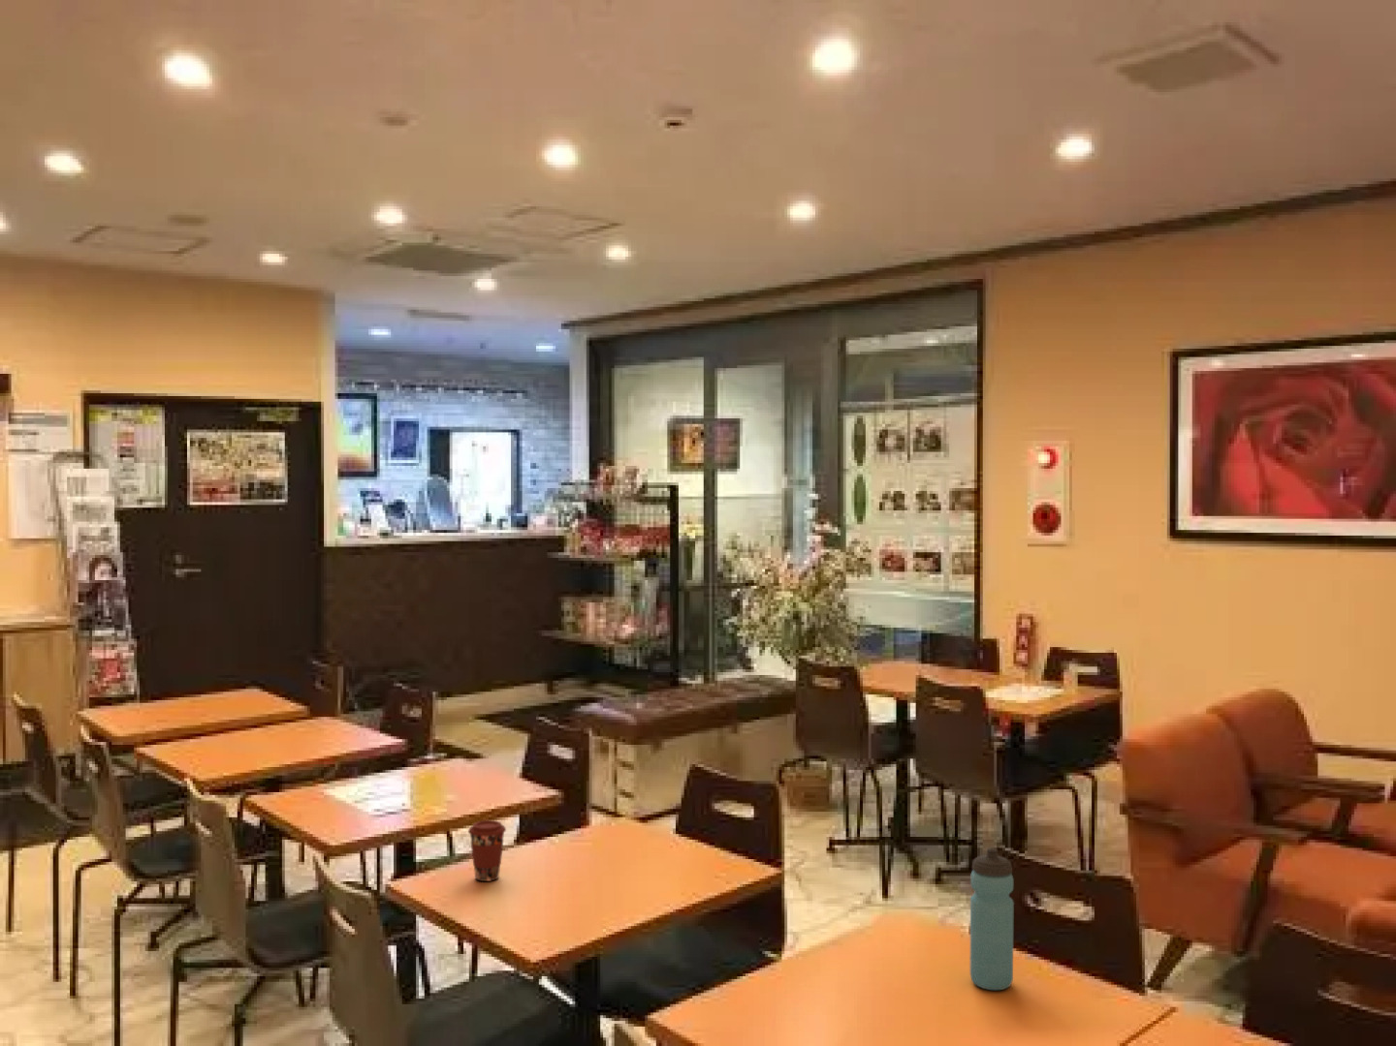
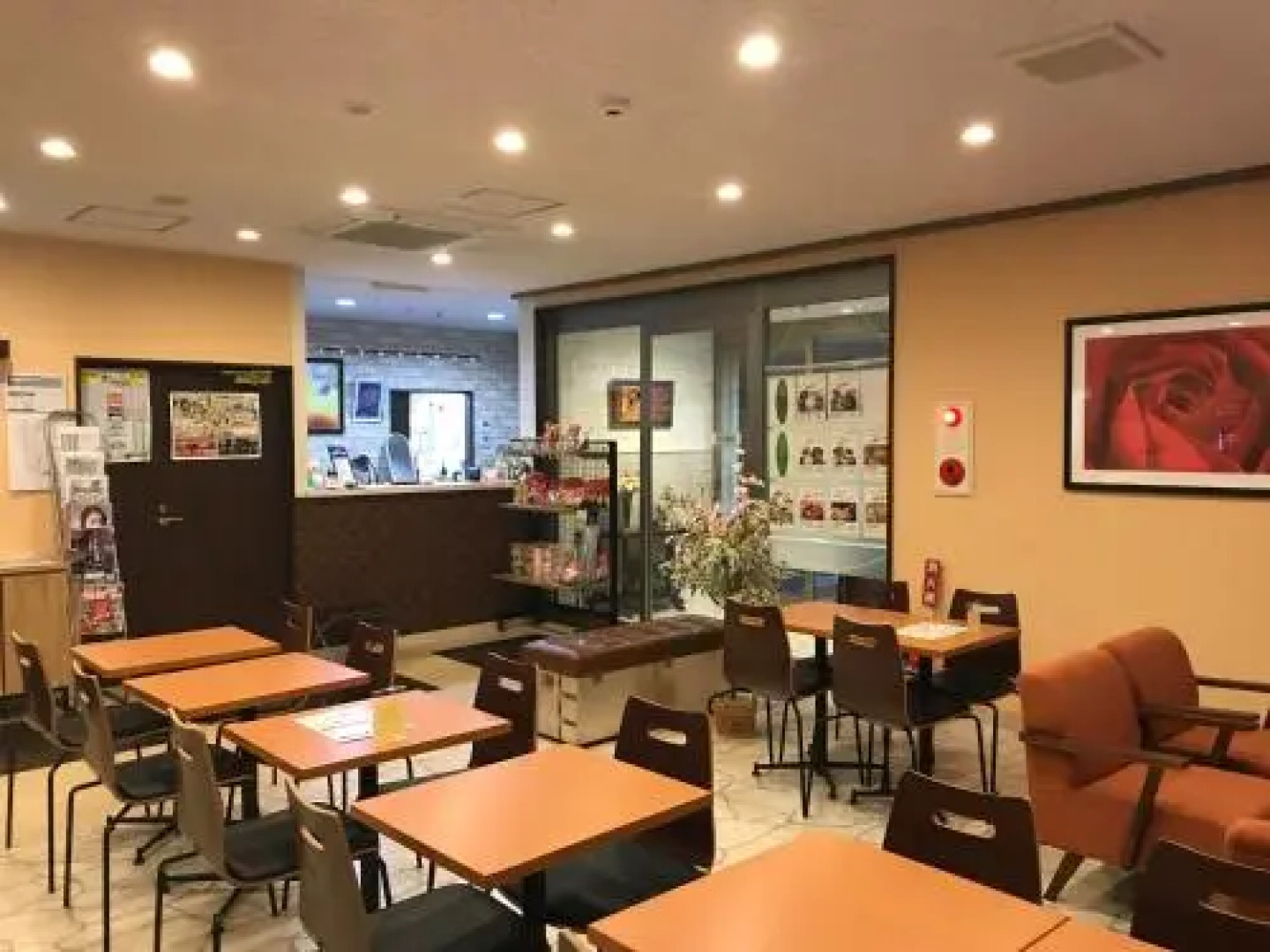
- water bottle (991, 915)
- coffee cup (487, 850)
